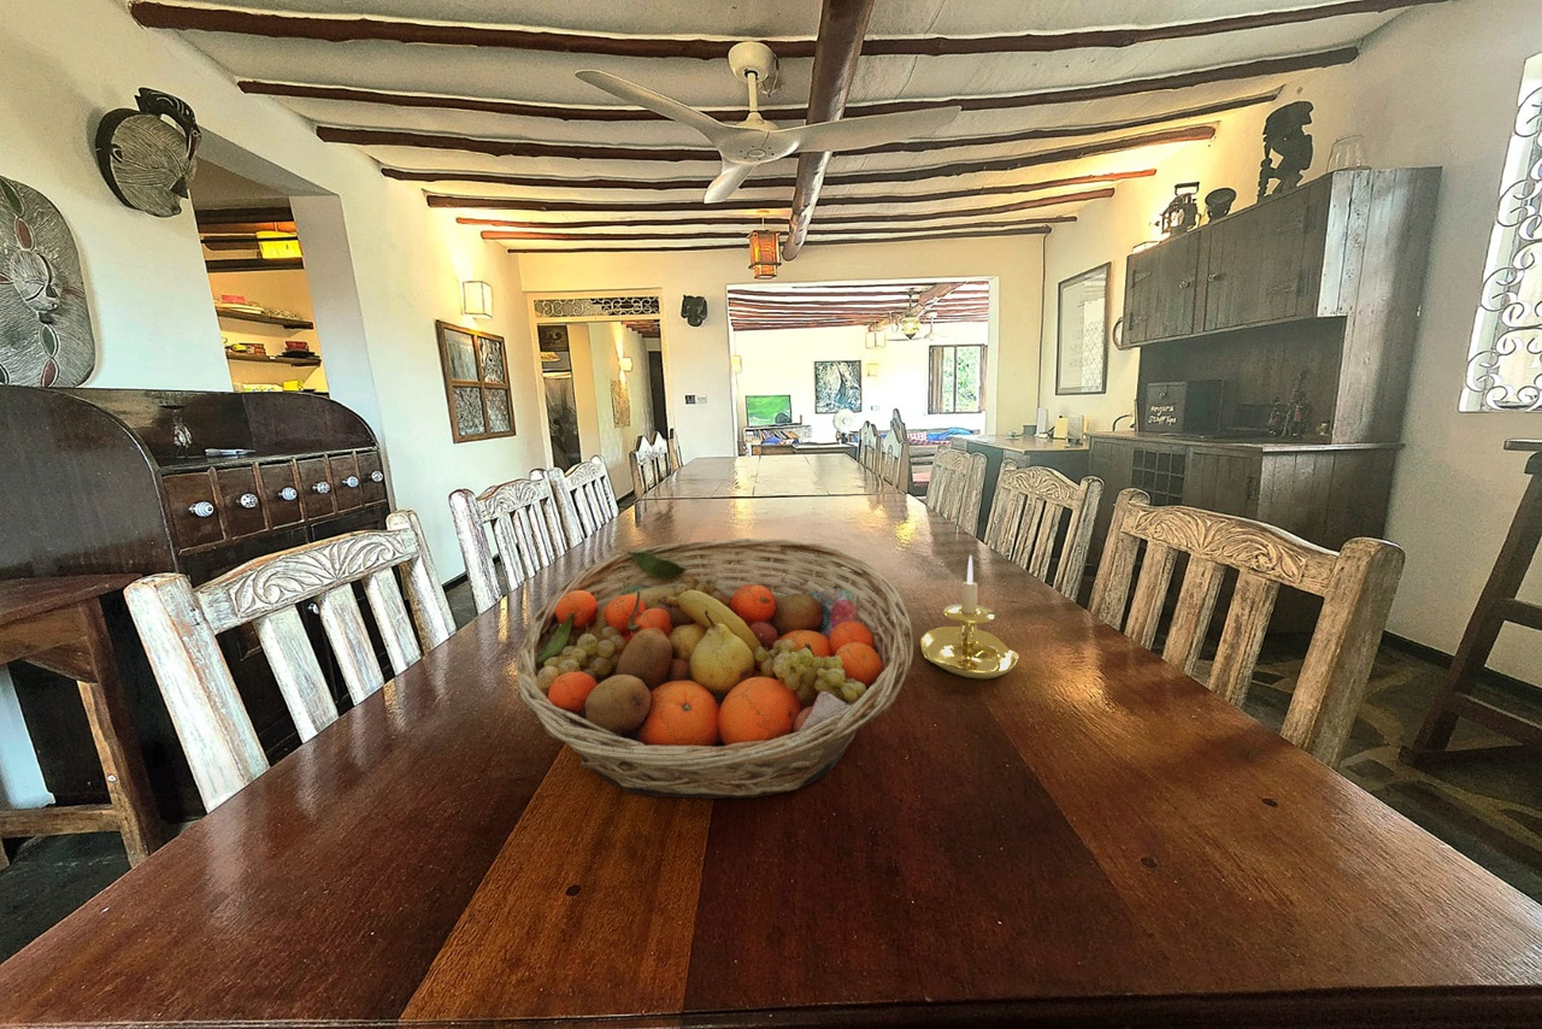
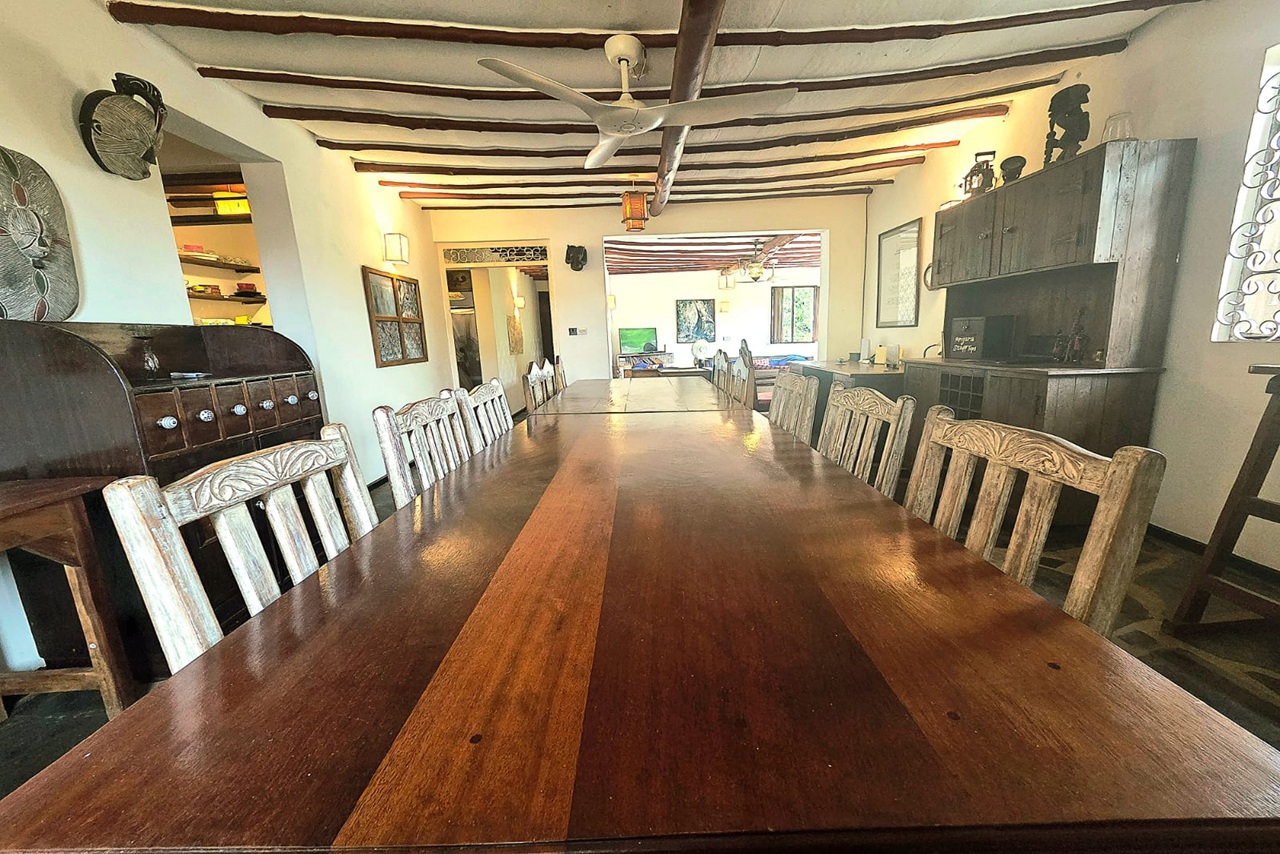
- candle holder (972, 610)
- fruit basket (716, 648)
